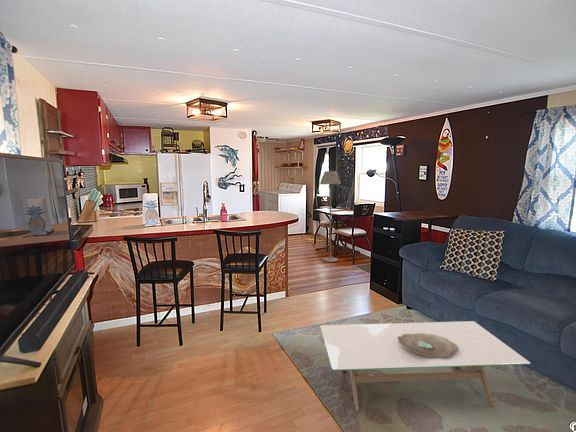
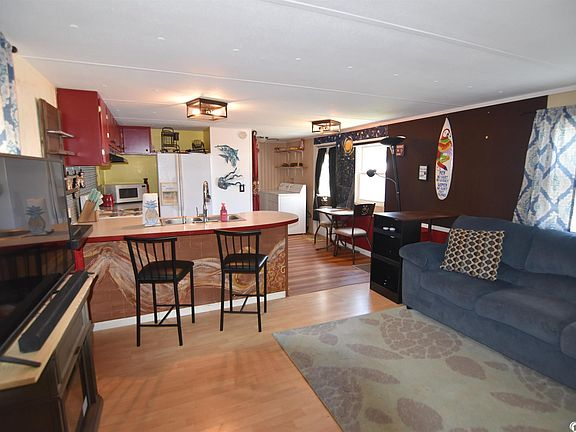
- floor lamp (330, 216)
- coffee table (412, 364)
- decorative bowl (425, 342)
